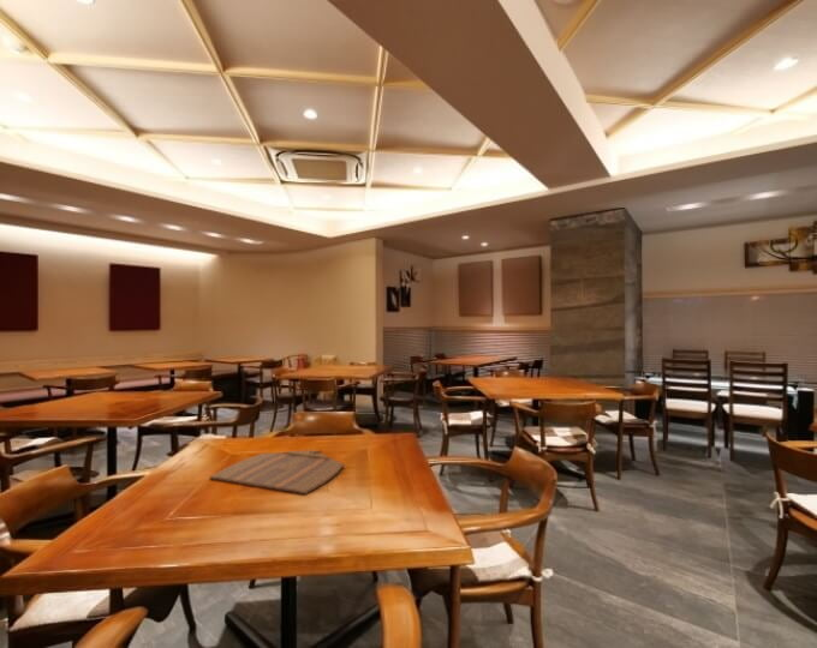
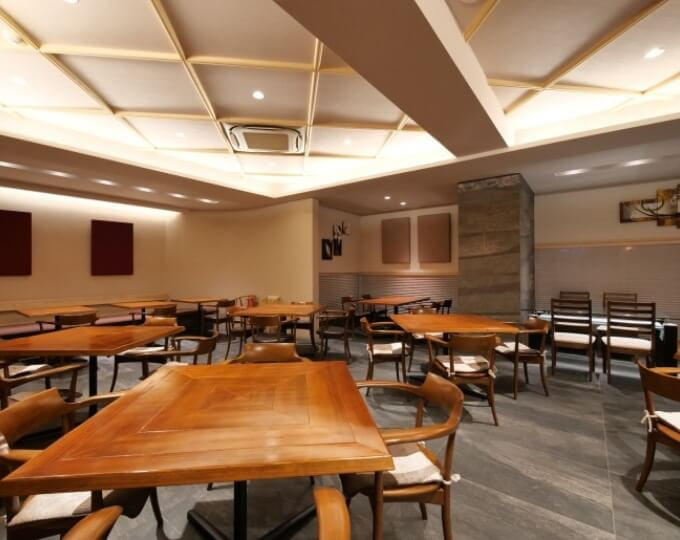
- cutting board (288, 464)
